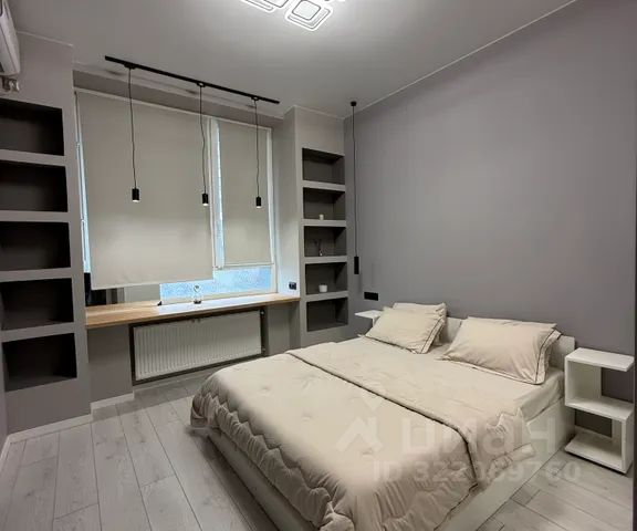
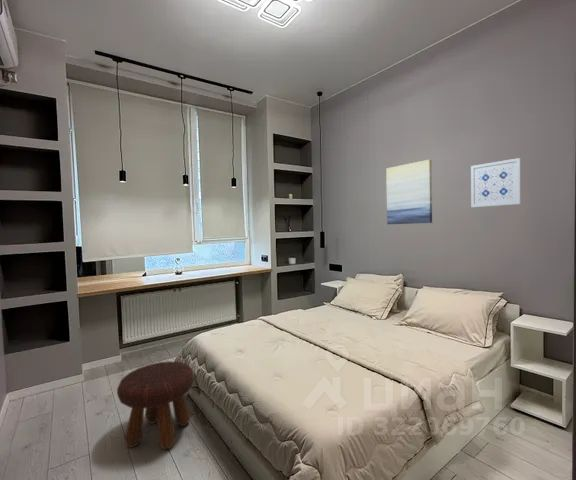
+ wall art (408, 194)
+ wall art (494, 184)
+ footstool (158, 404)
